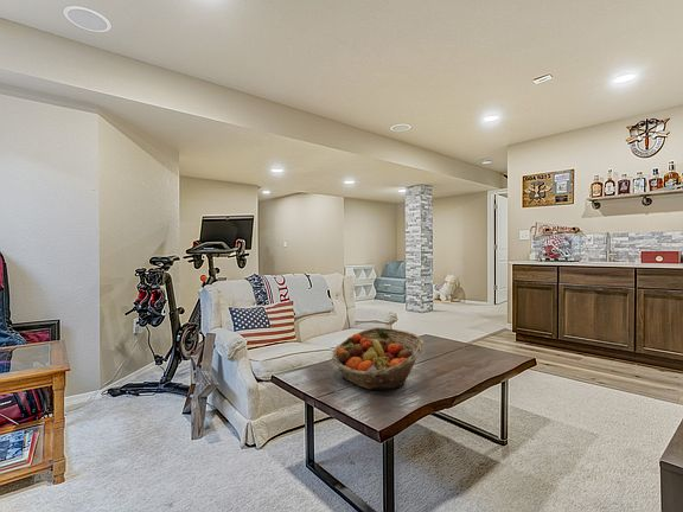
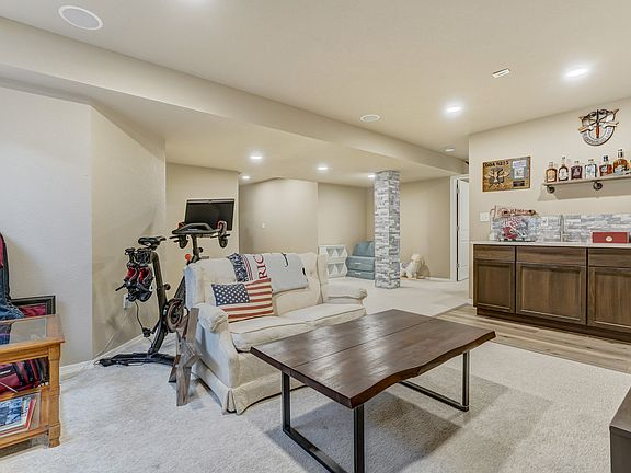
- fruit basket (376, 356)
